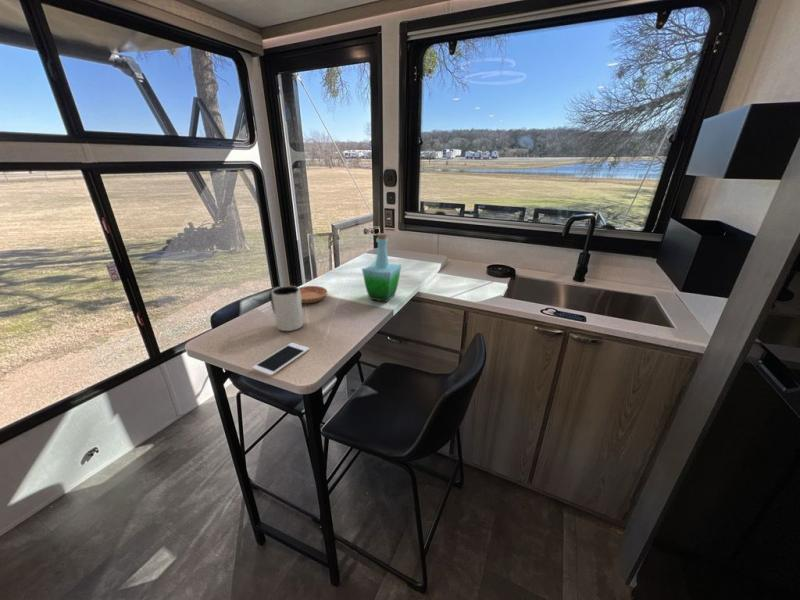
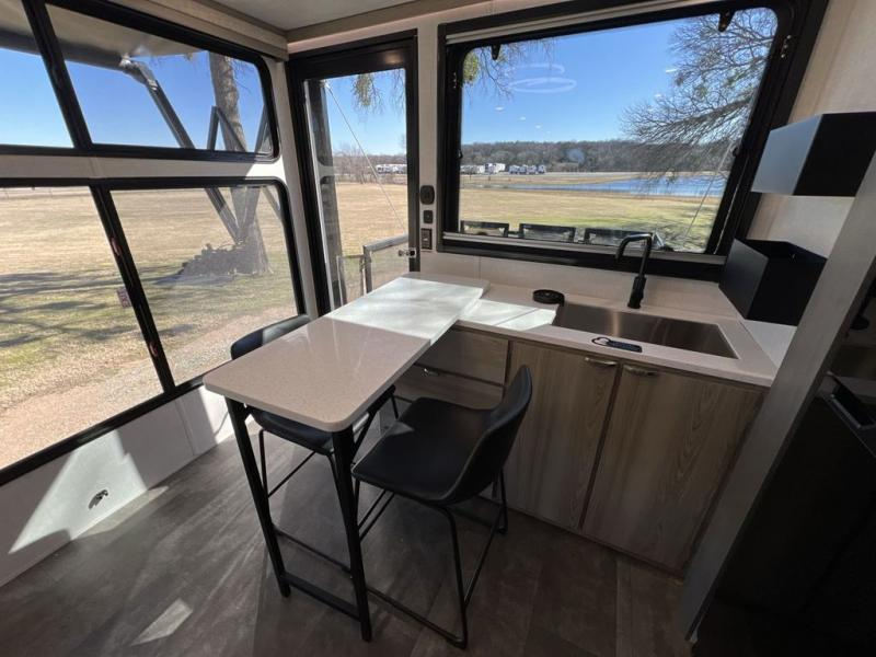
- pitcher (285, 308)
- cell phone (282, 358)
- bottle (382, 267)
- saucer (309, 294)
